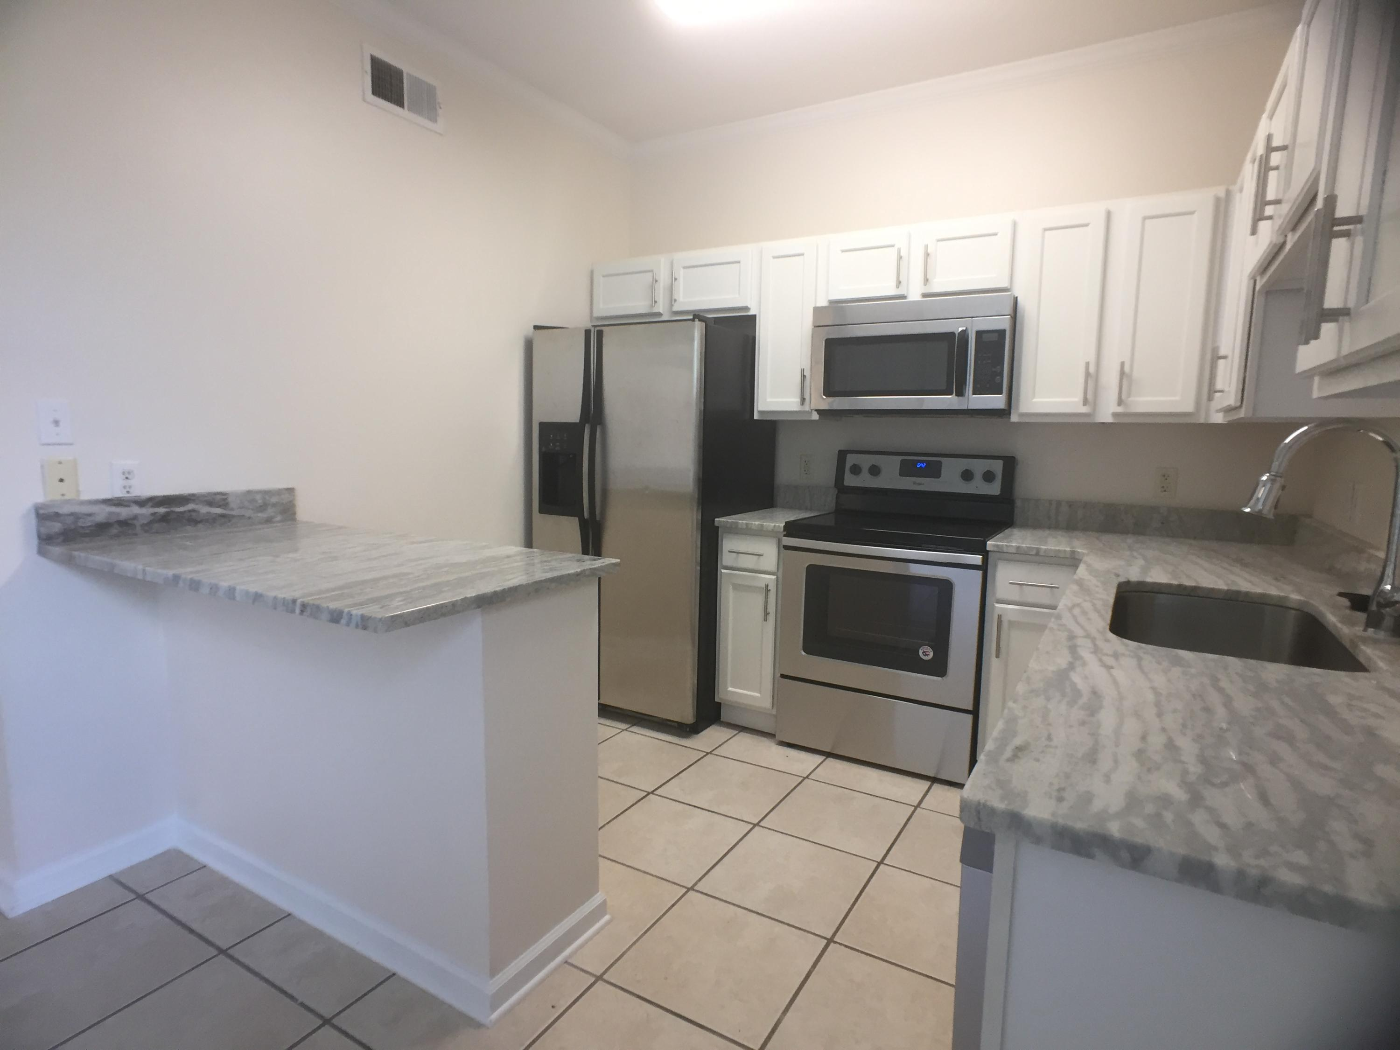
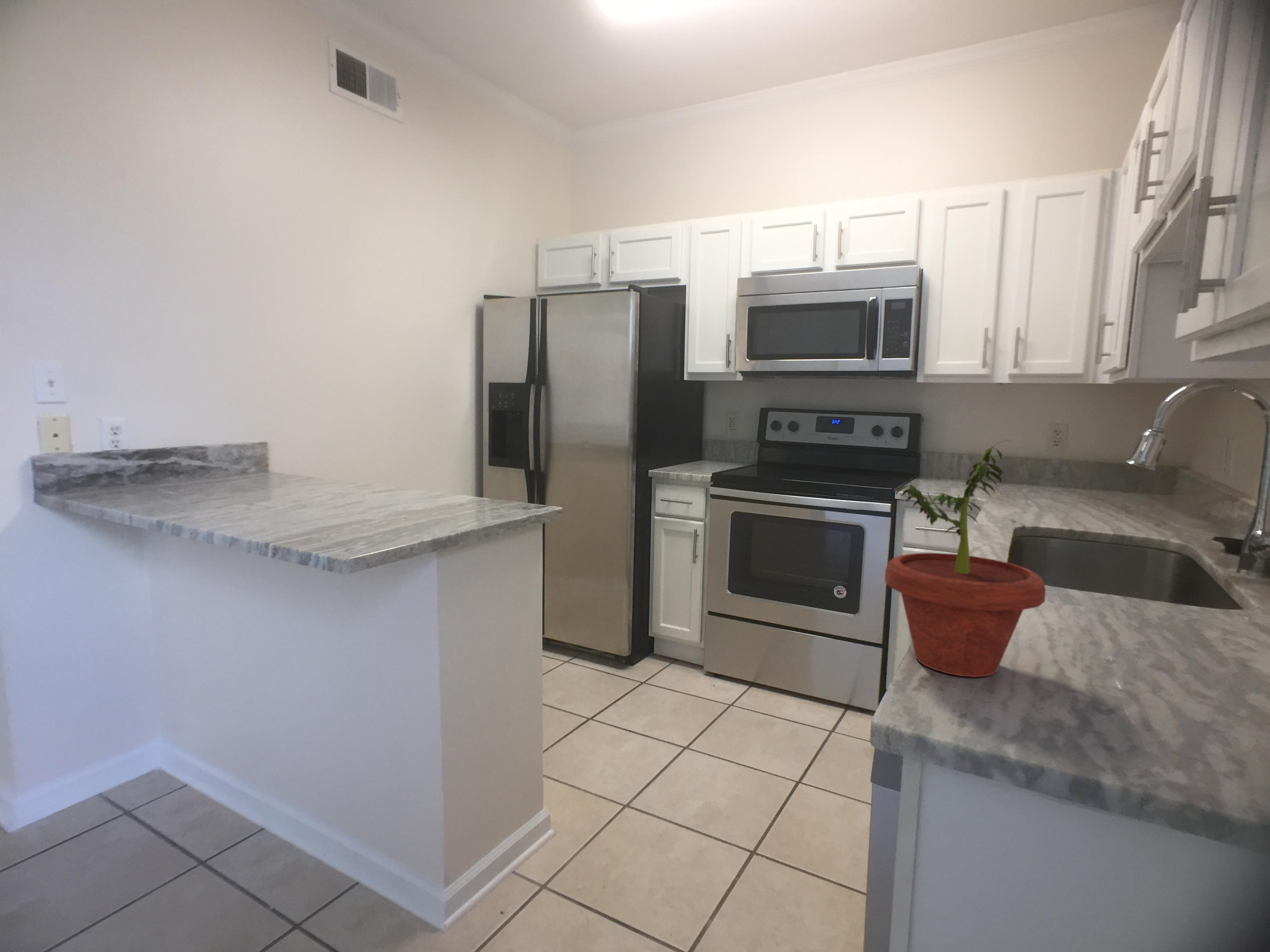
+ potted plant (962, 553)
